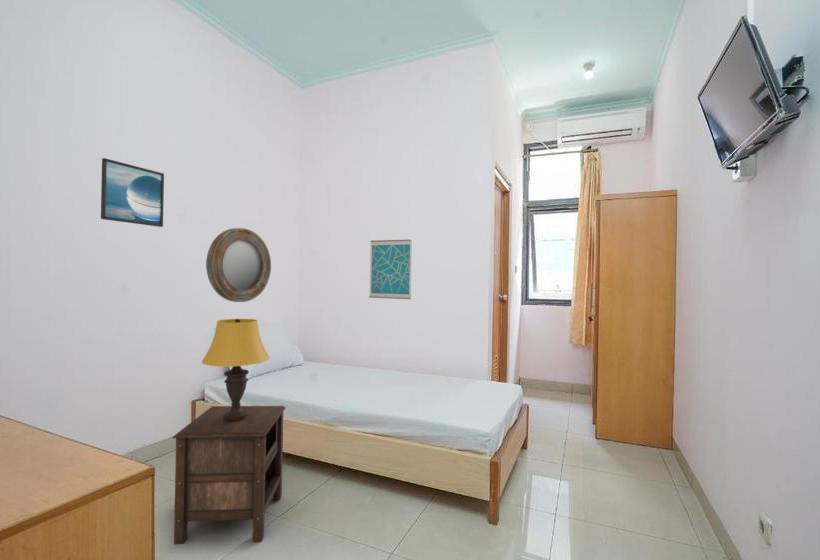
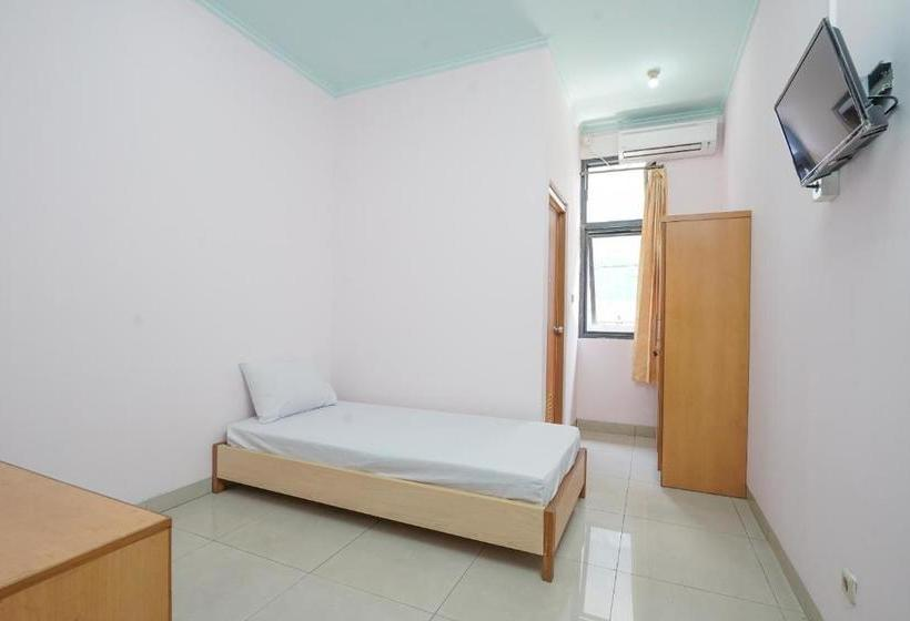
- home mirror (241, 265)
- wall art (390, 269)
- nightstand (234, 468)
- table lamp (236, 367)
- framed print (134, 194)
